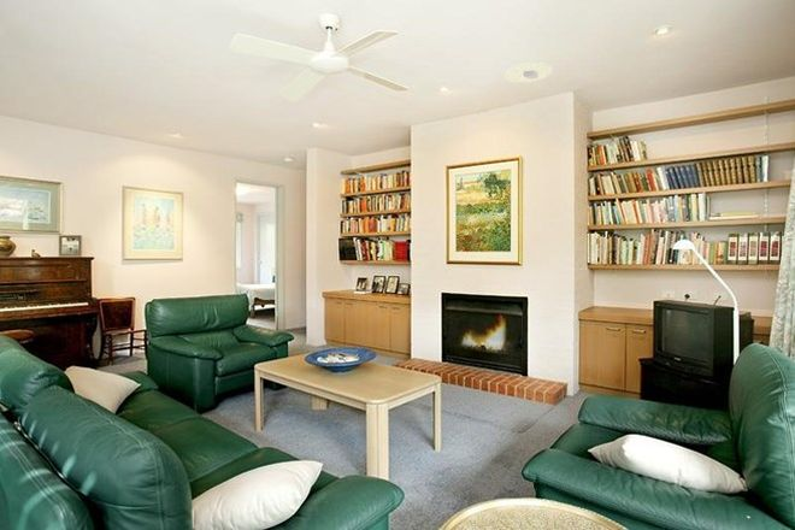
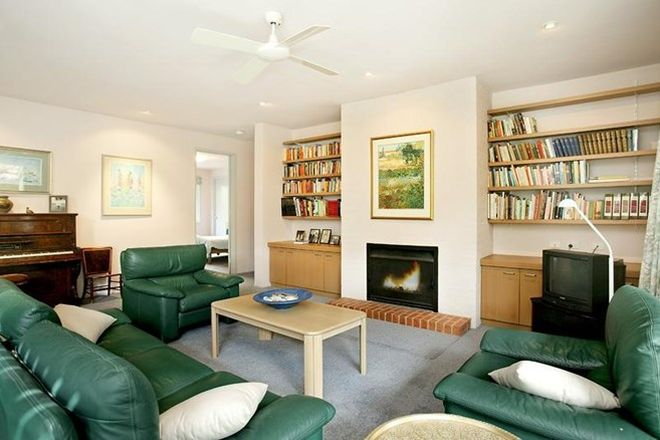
- recessed light (528, 71)
